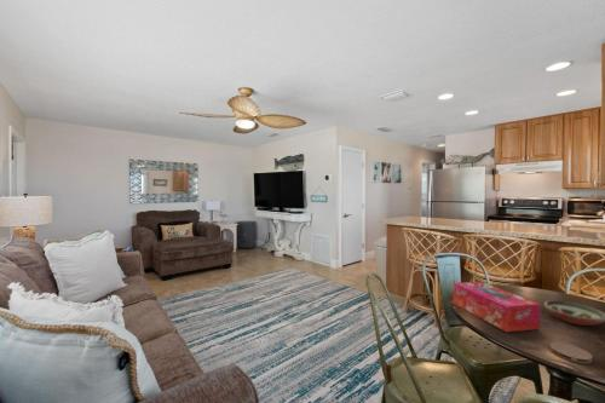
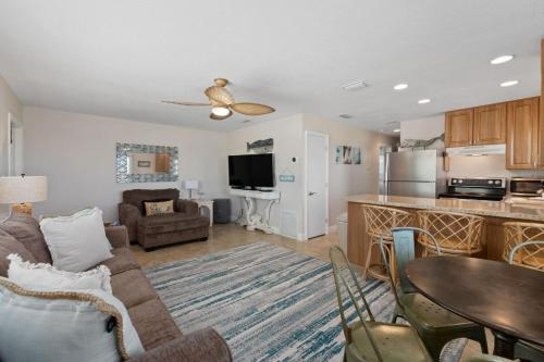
- coaster (570, 352)
- tissue box (491, 303)
- decorative bowl (574, 315)
